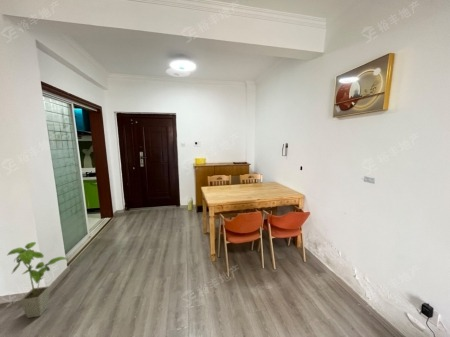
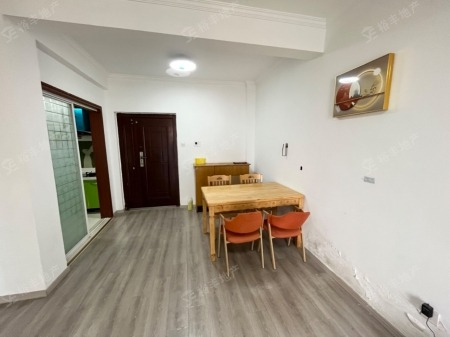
- house plant (37, 279)
